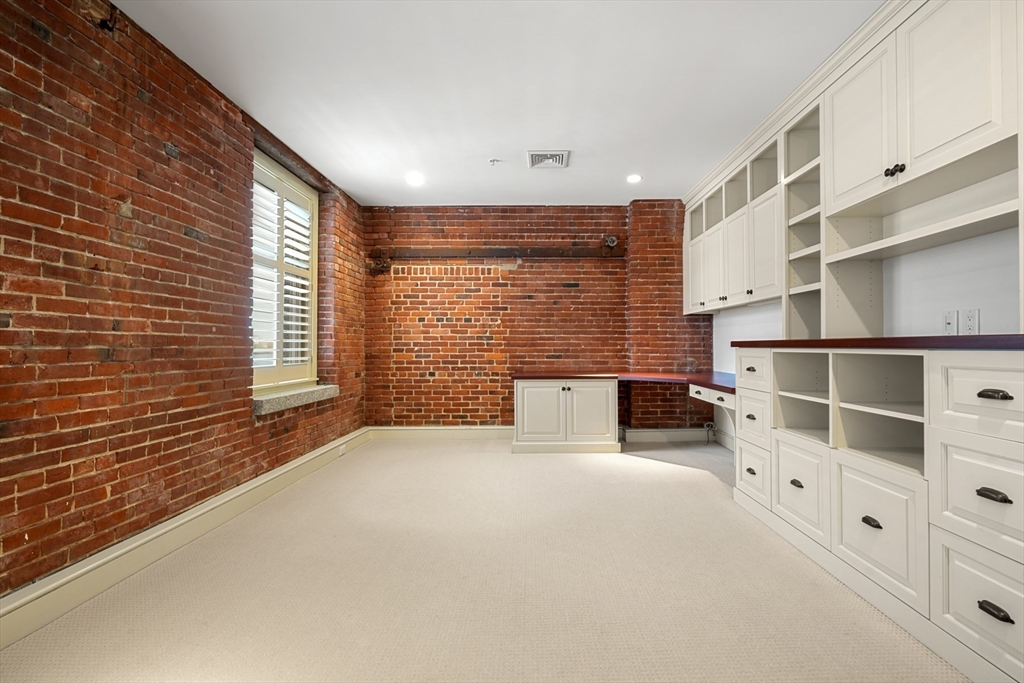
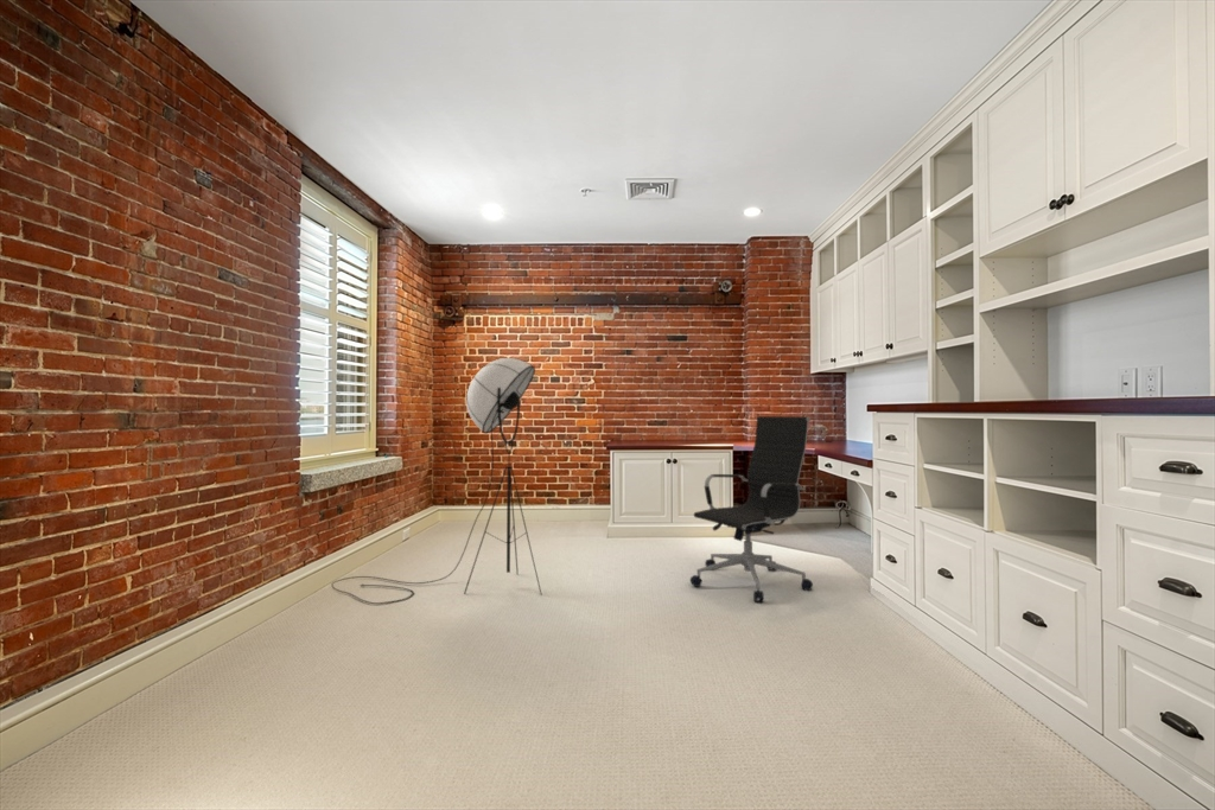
+ floor lamp (490, 478)
+ office chair (748, 498)
